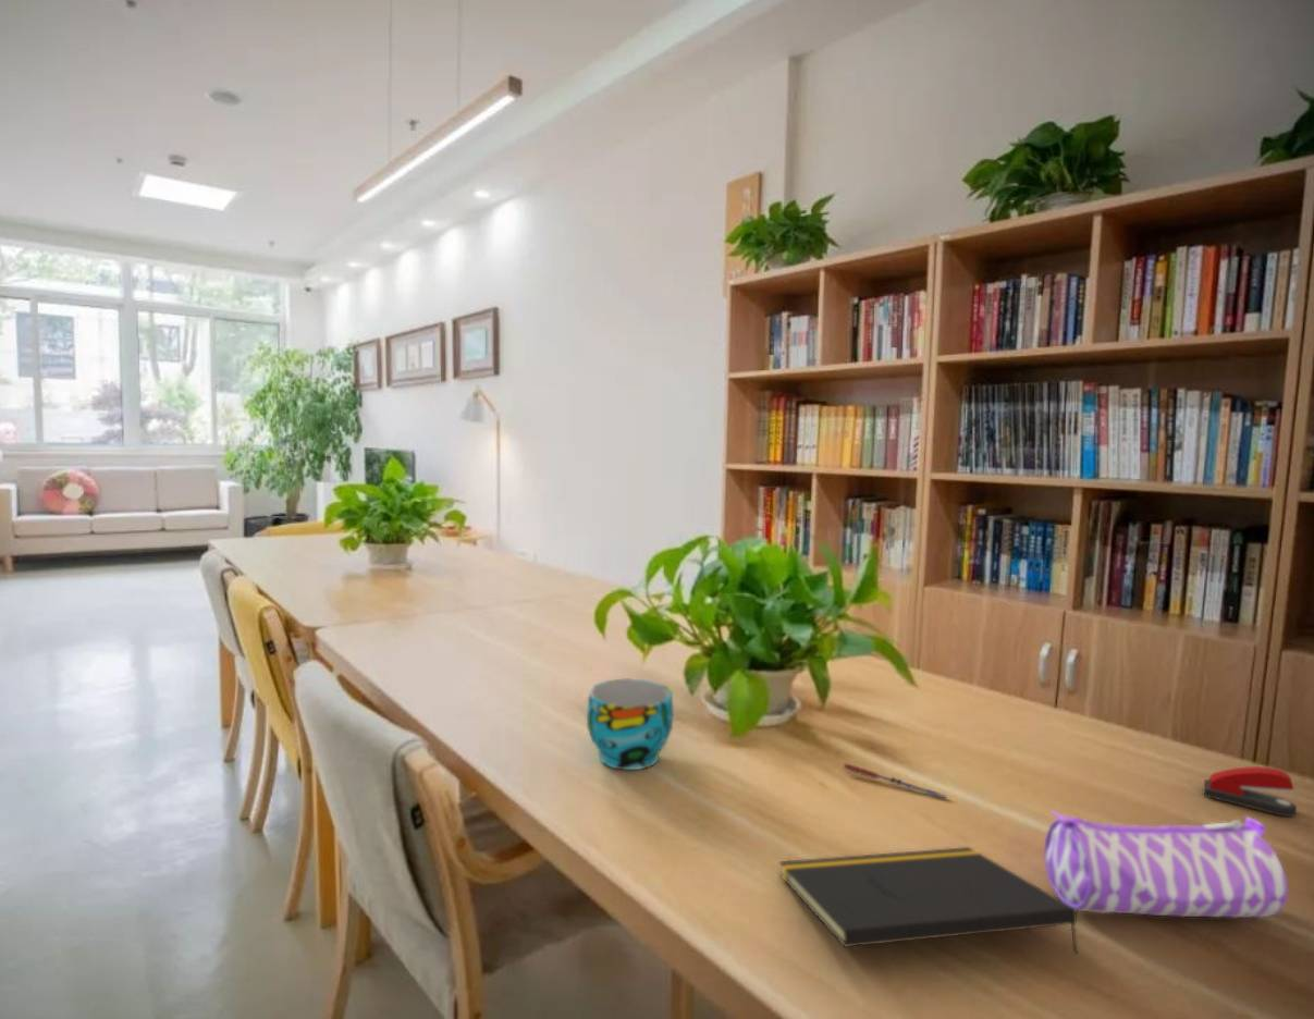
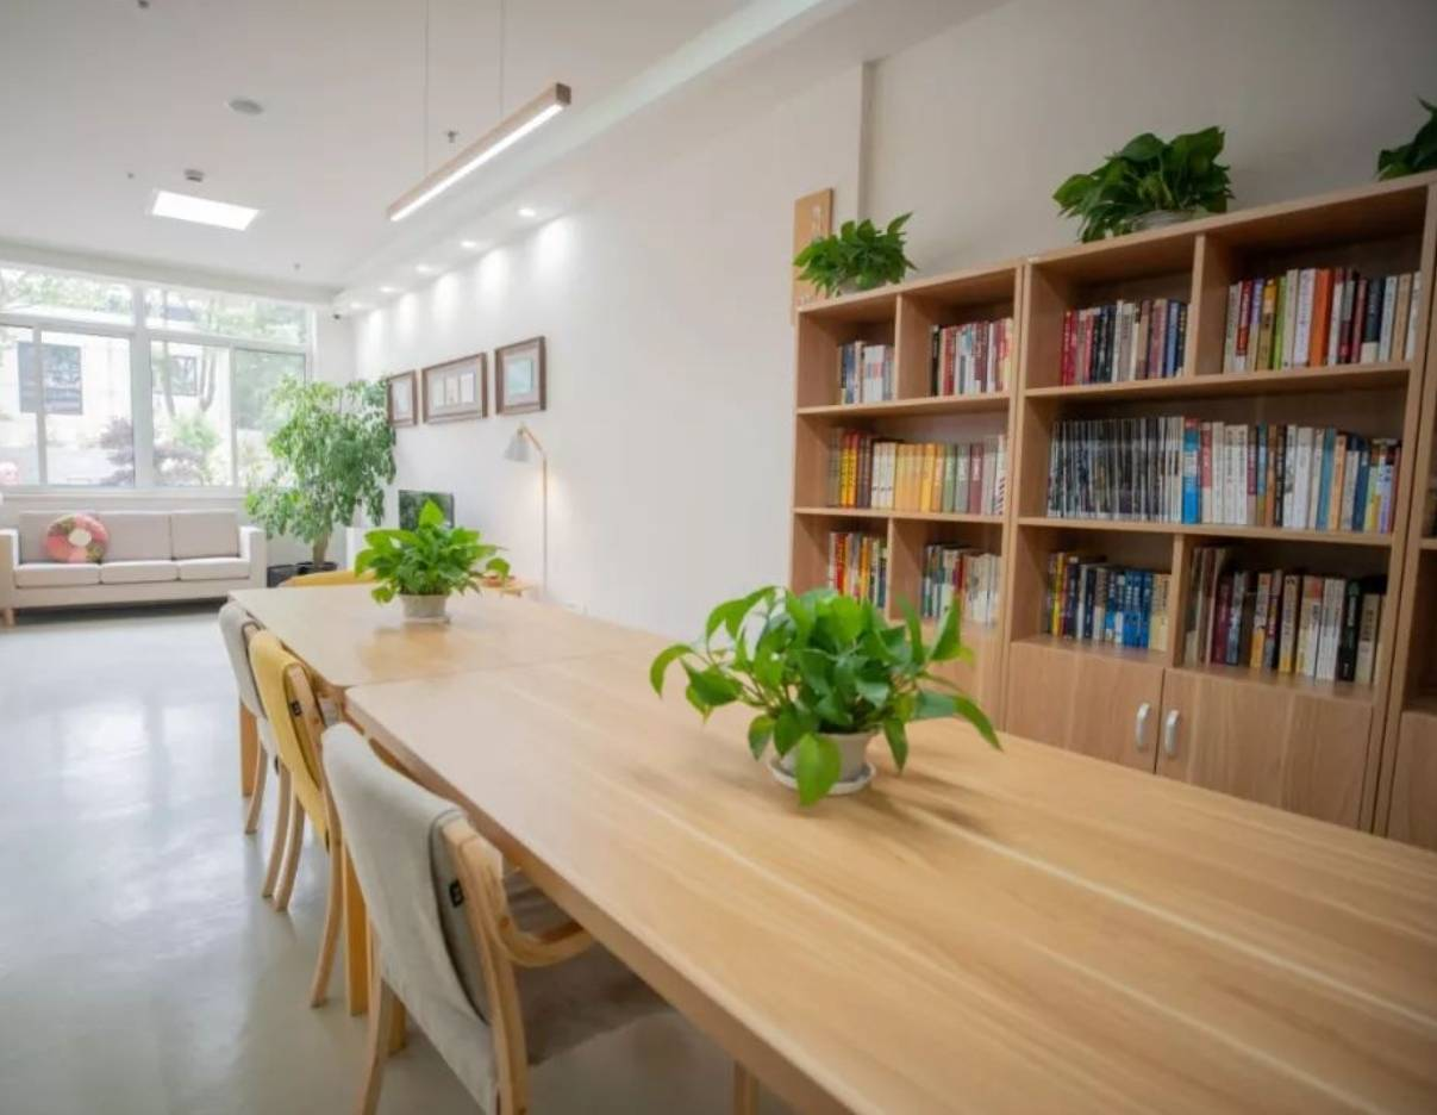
- pencil case (1162, 863)
- cup (630, 723)
- pen (893, 779)
- stapler (1250, 784)
- notepad (914, 889)
